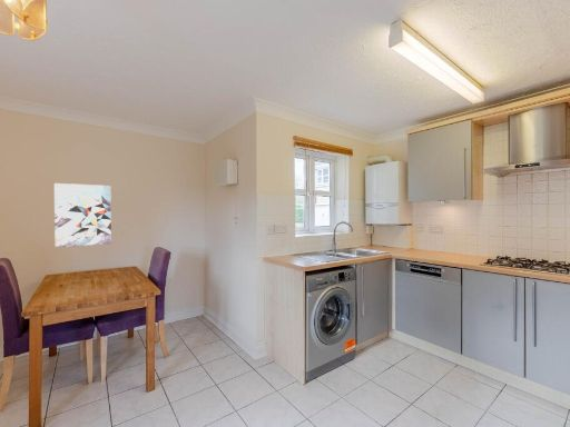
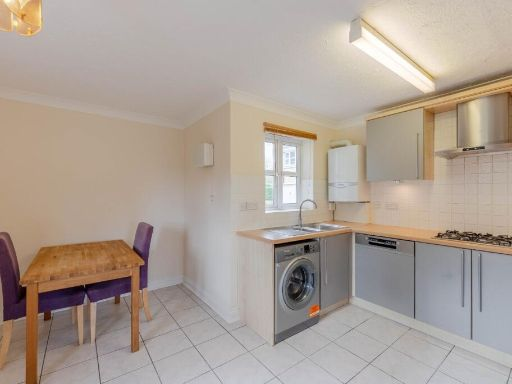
- wall art (83, 215)
